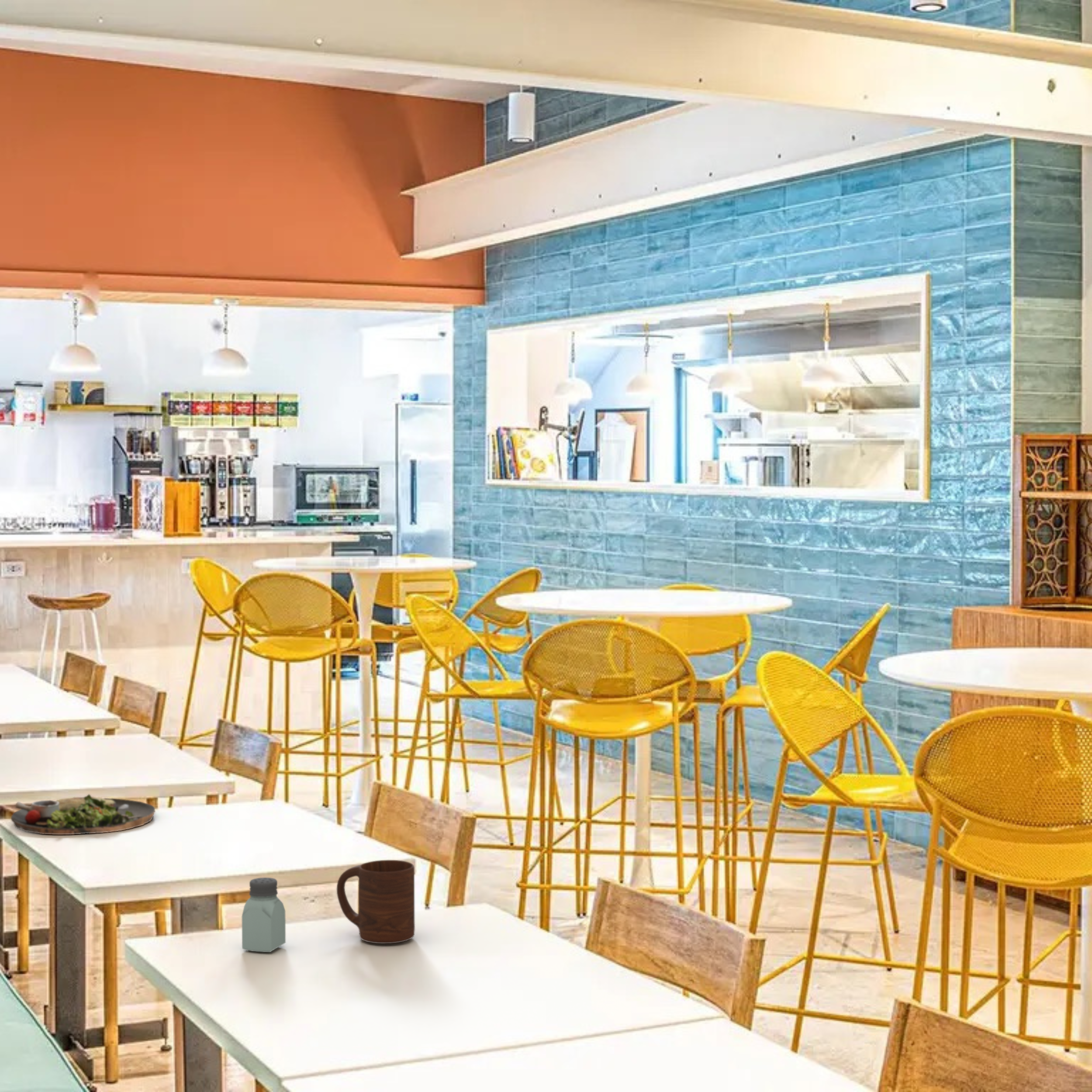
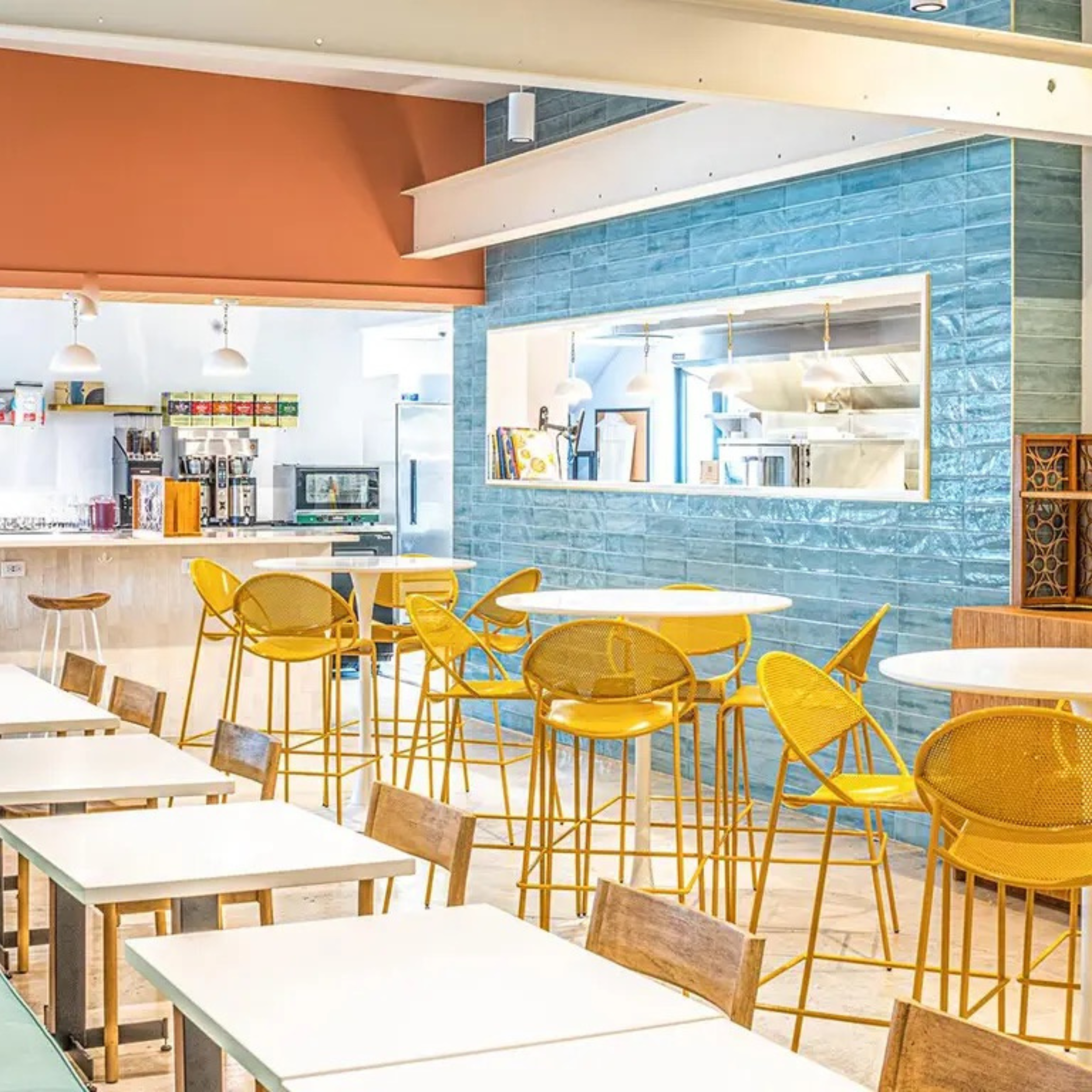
- saltshaker (263, 914)
- cup (377, 902)
- dinner plate (84, 805)
